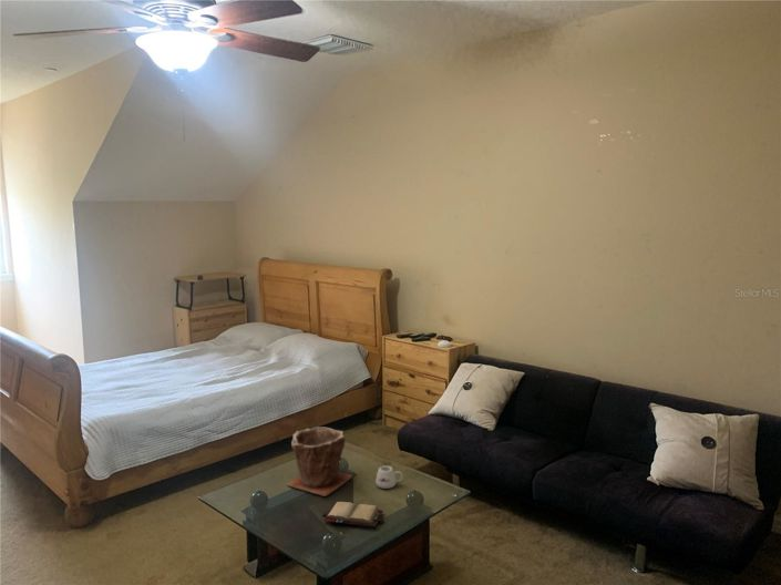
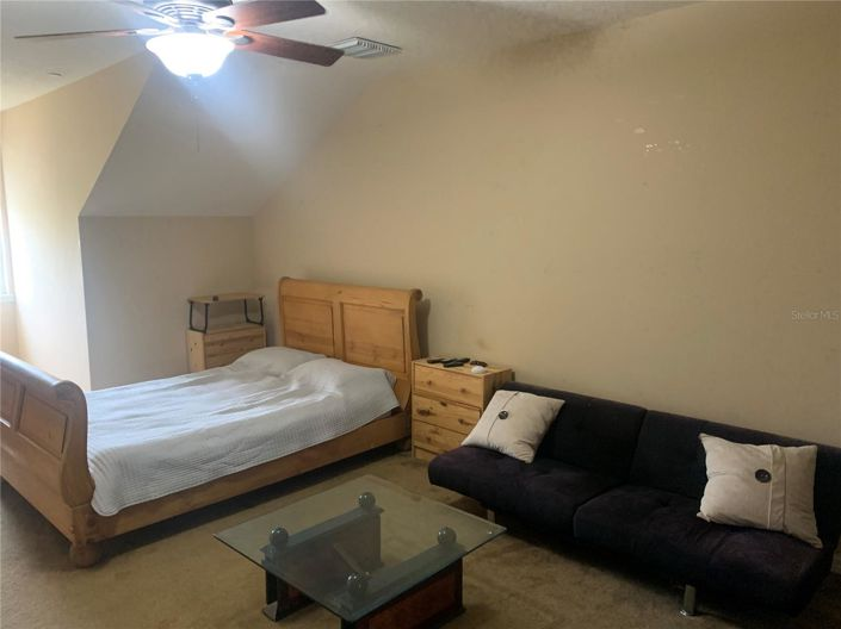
- mug (389, 476)
- plant pot (319, 456)
- hardback book (352, 514)
